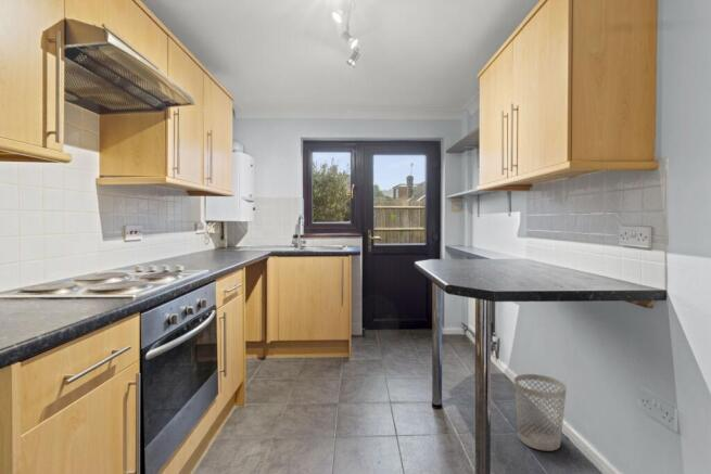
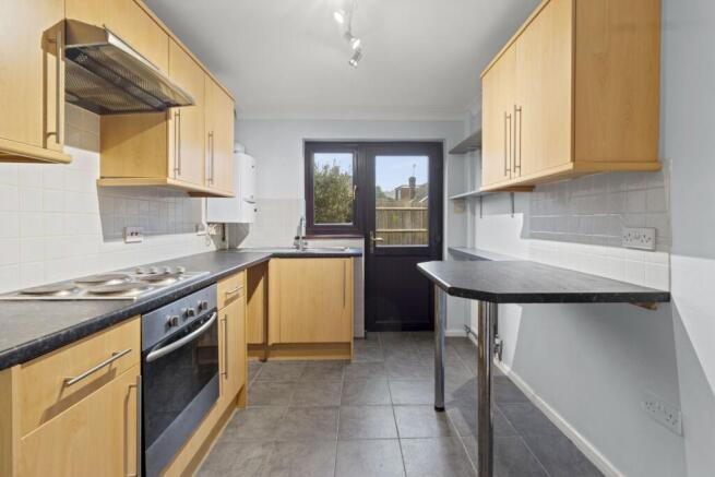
- wastebasket (538, 411)
